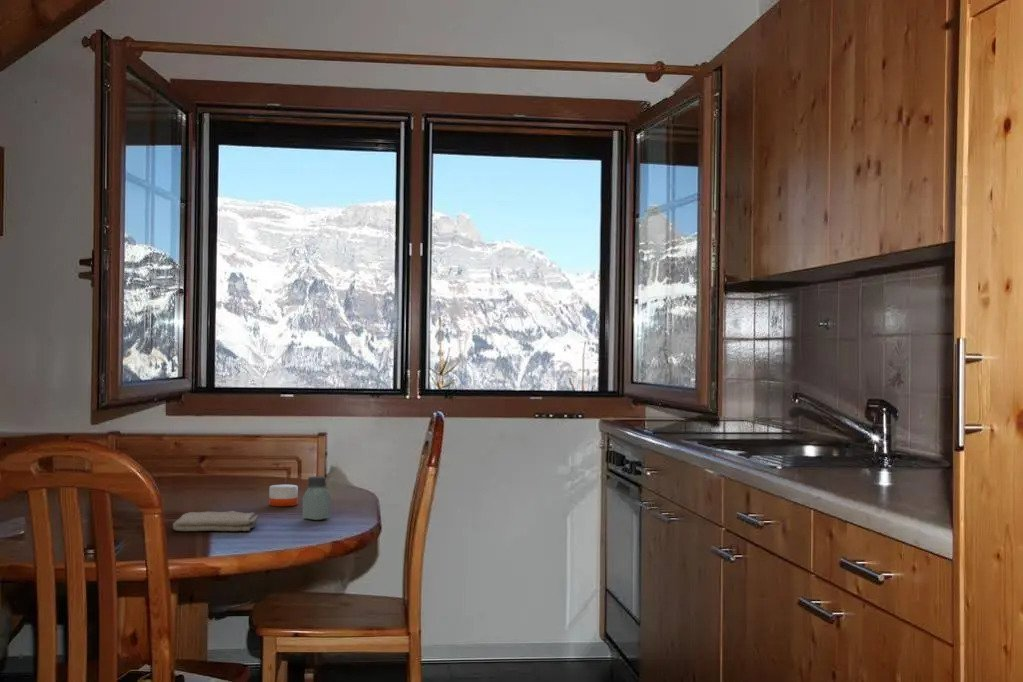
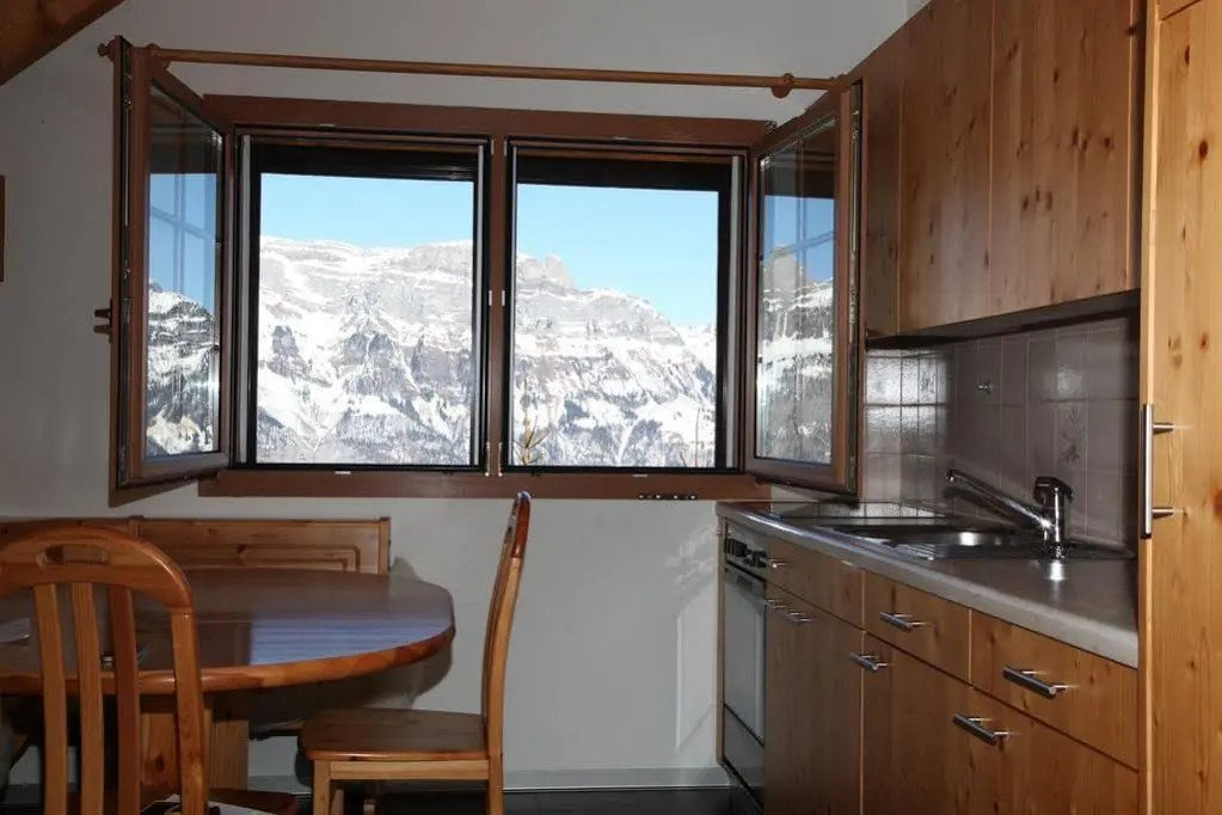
- candle (283, 485)
- saltshaker (316, 497)
- washcloth (216, 520)
